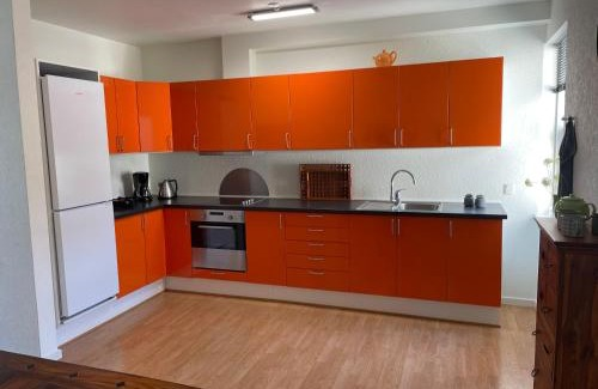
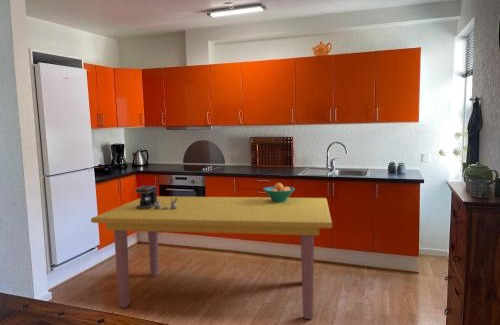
+ fruit bowl (279, 191)
+ coffee maker (156, 197)
+ dining table (221, 232)
